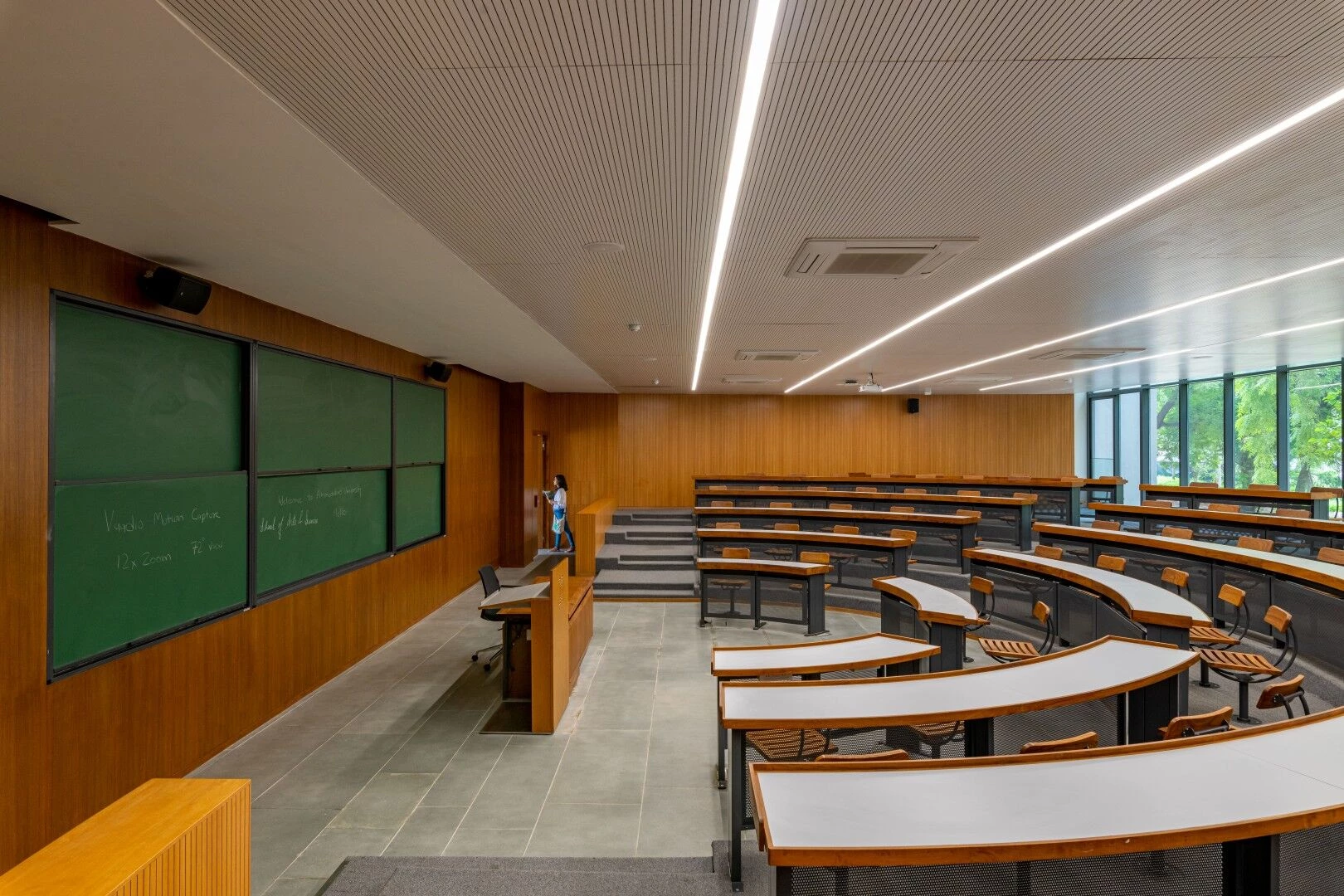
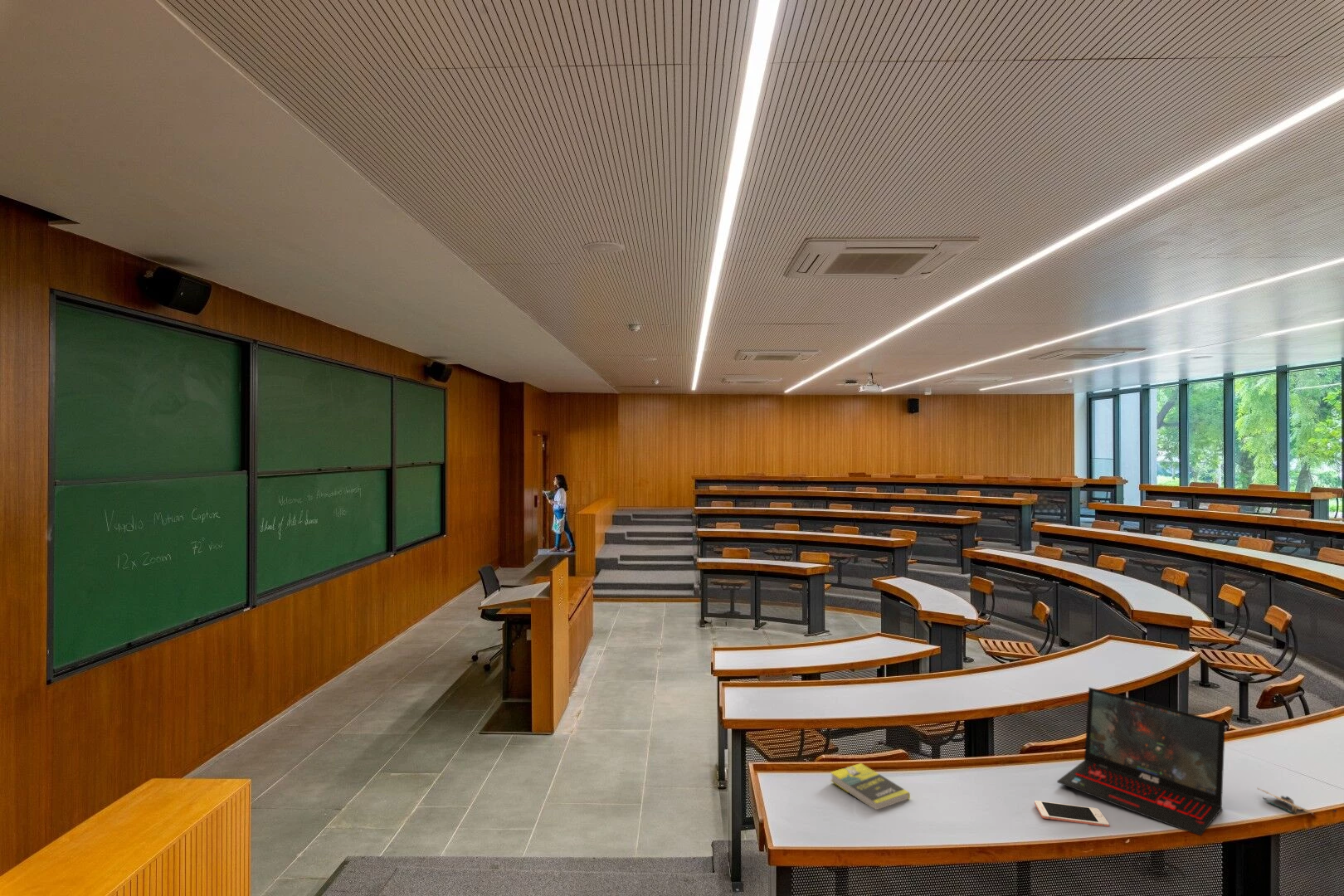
+ laptop (1138, 754)
+ cell phone (1070, 813)
+ book (869, 786)
+ computer mouse (1293, 802)
